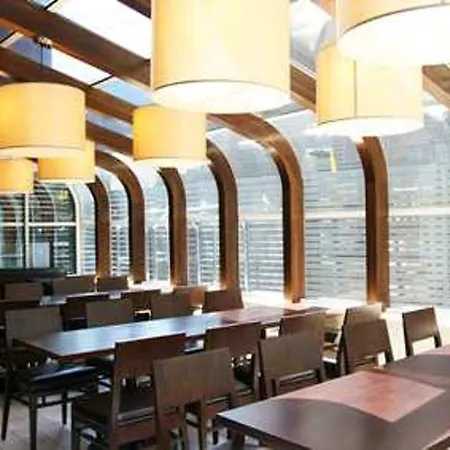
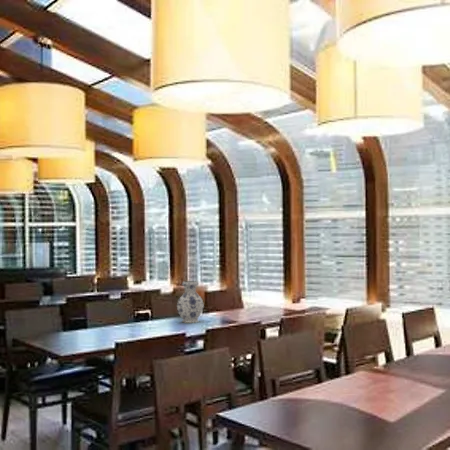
+ vase (190, 301)
